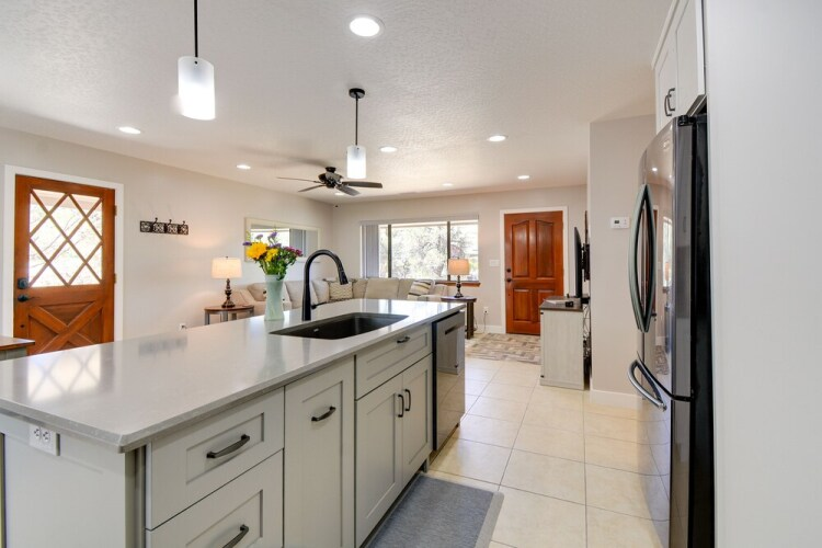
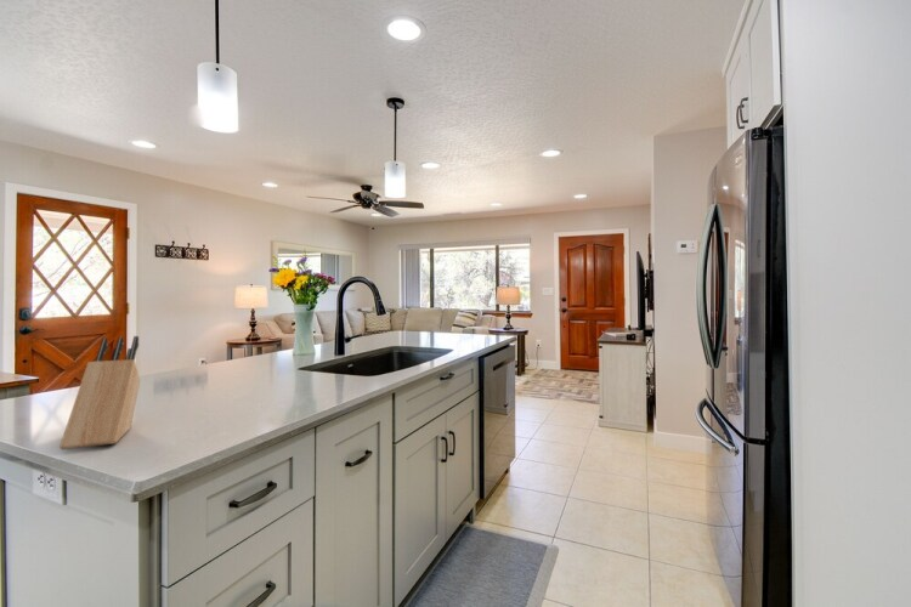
+ knife block (107, 385)
